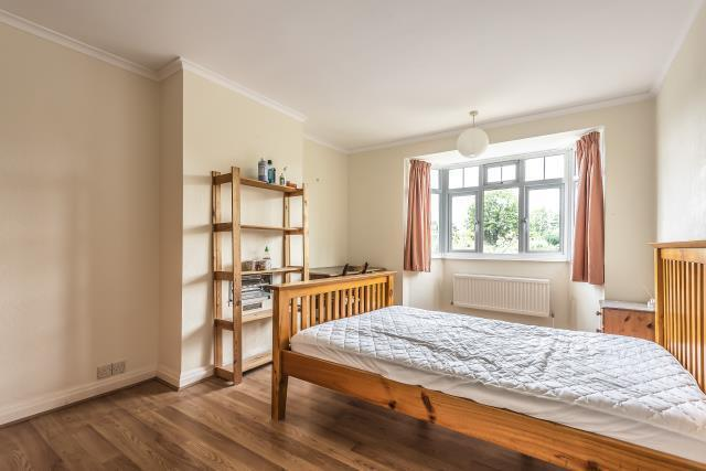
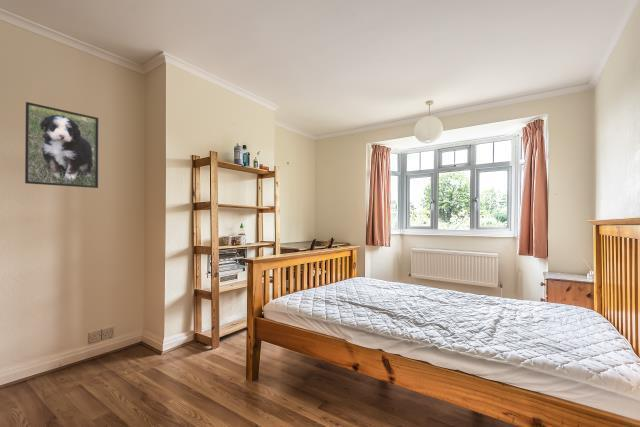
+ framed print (64, 148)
